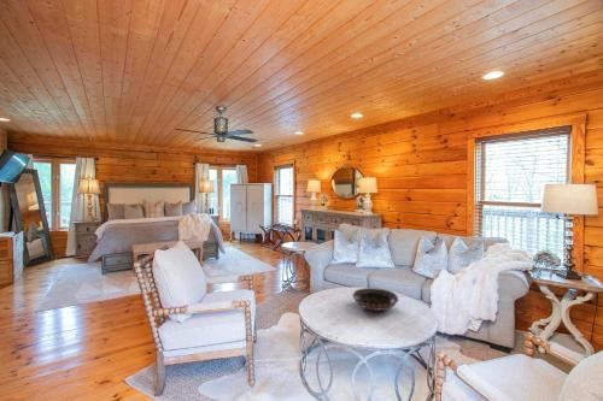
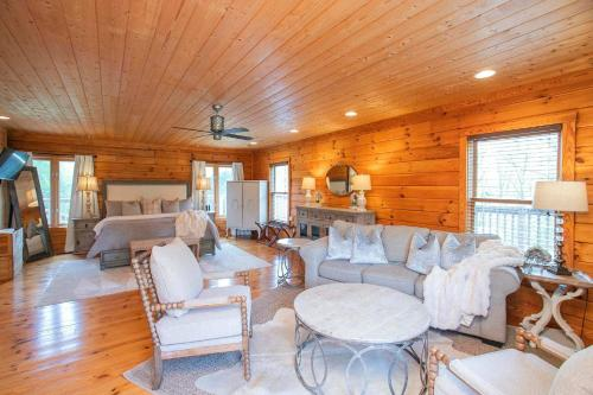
- decorative bowl (375, 301)
